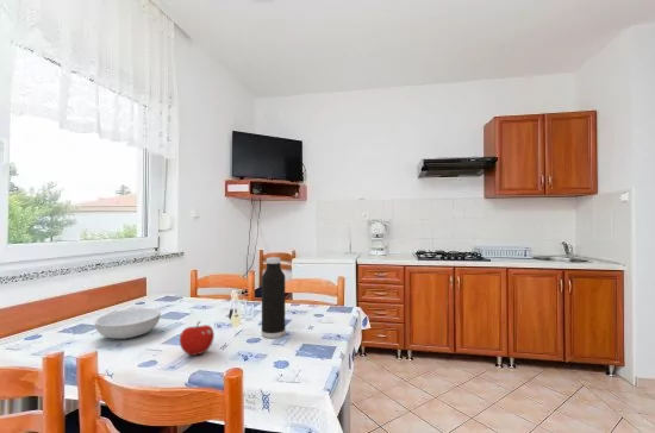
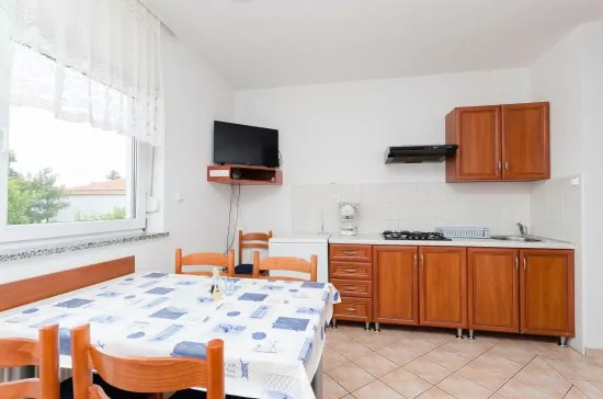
- water bottle (273, 295)
- serving bowl (129, 325)
- fruit (196, 337)
